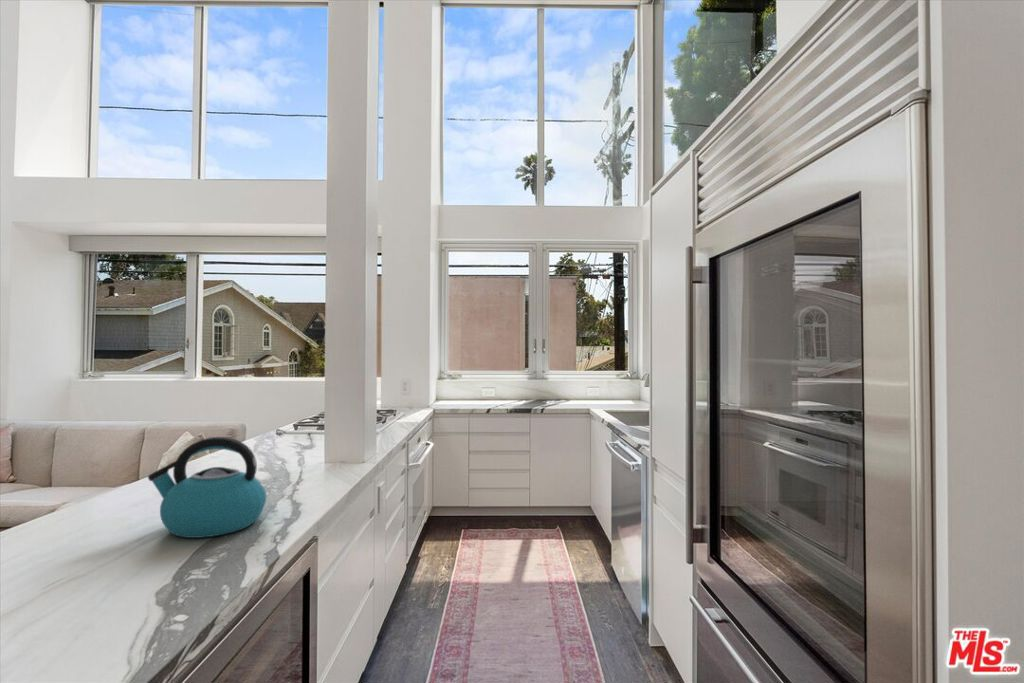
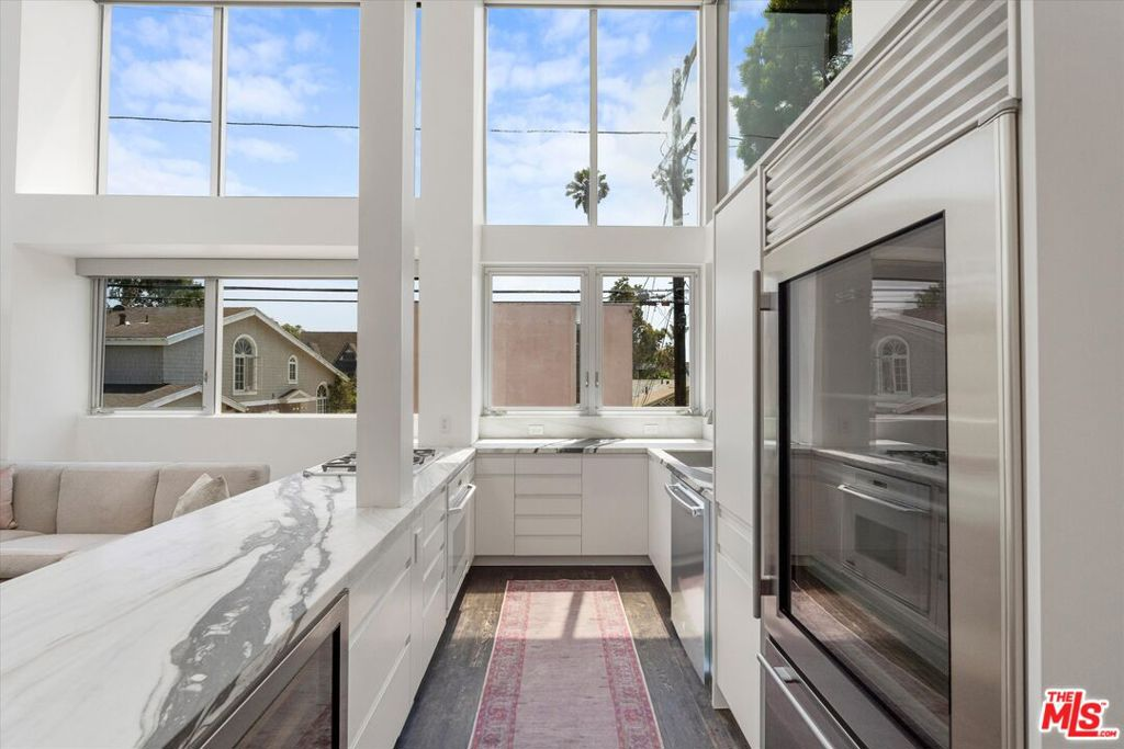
- kettle (208, 481)
